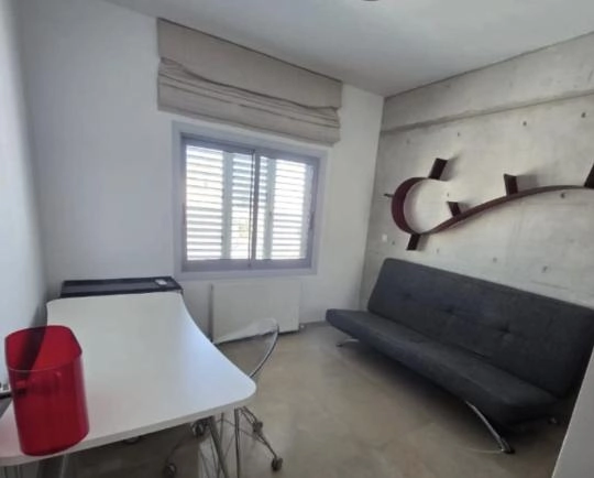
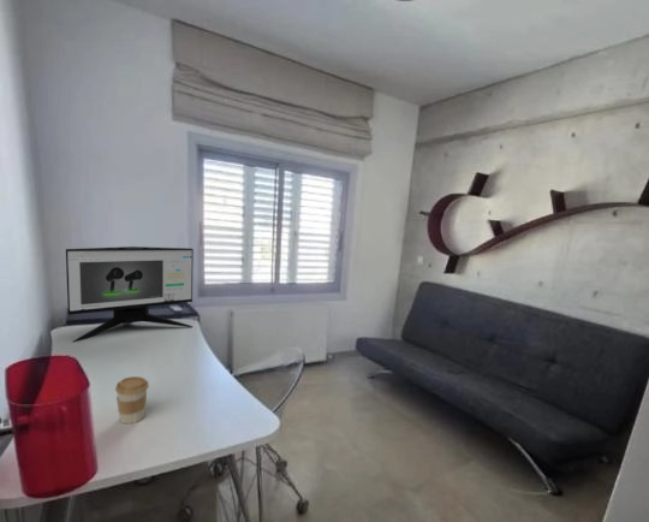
+ coffee cup (132, 398)
+ computer monitor (132, 287)
